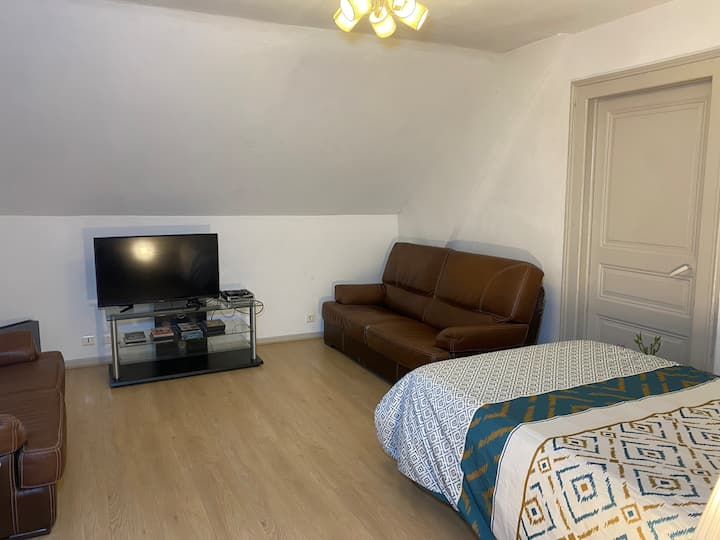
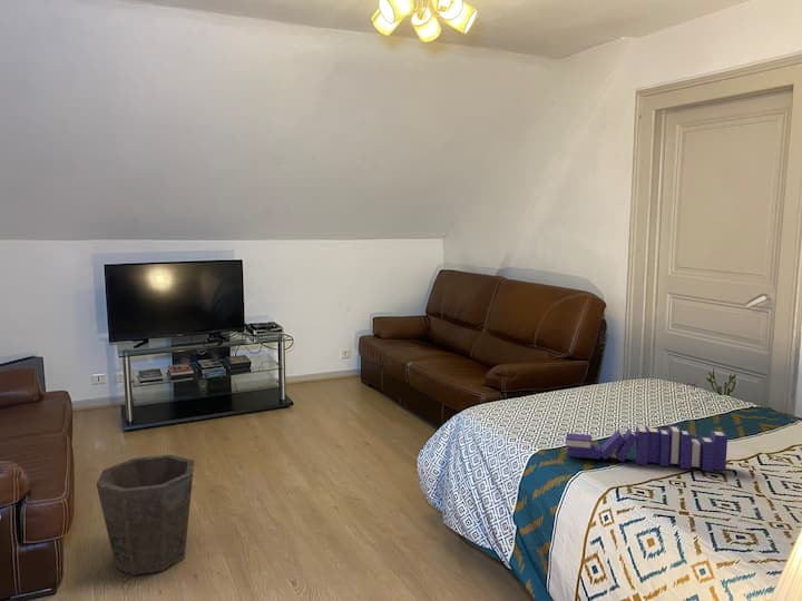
+ book (643, 443)
+ waste bin (149, 514)
